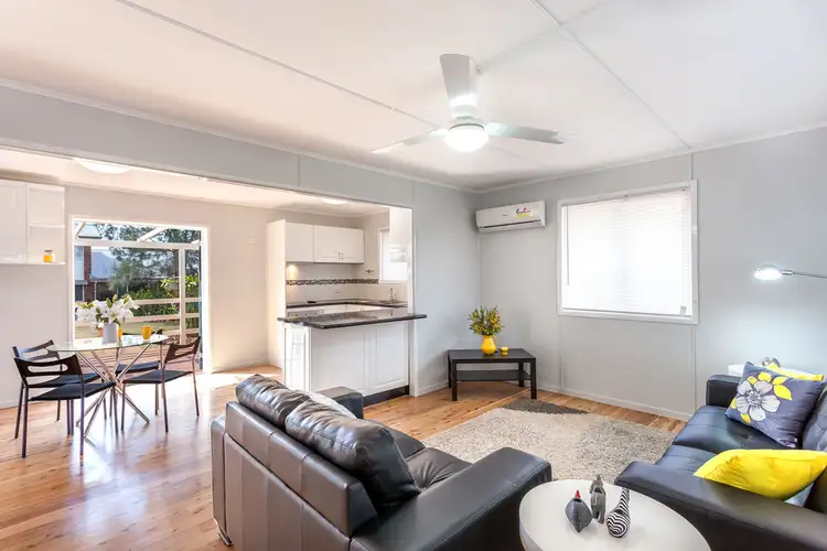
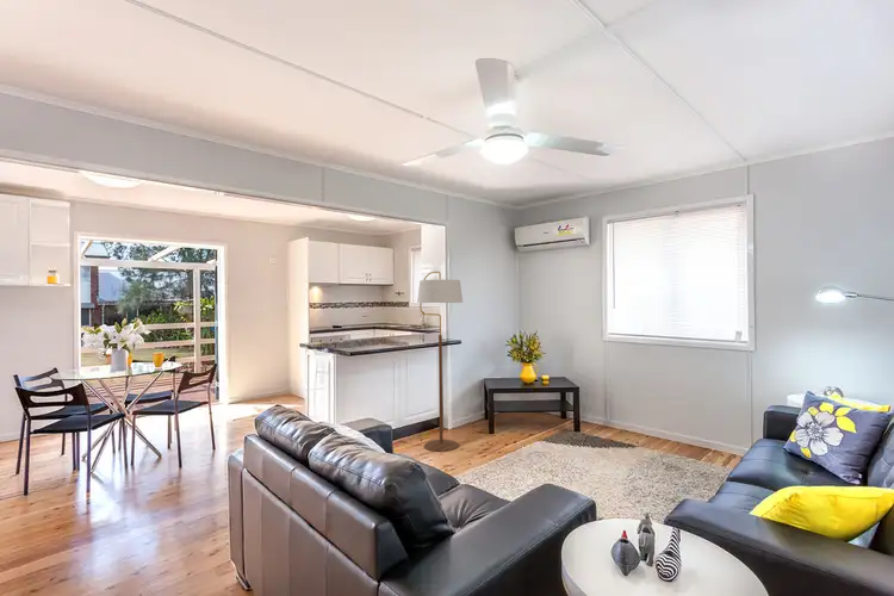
+ floor lamp (439, 358)
